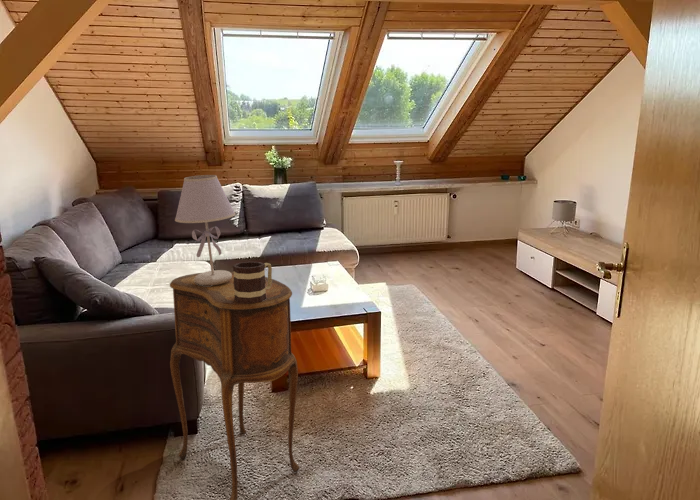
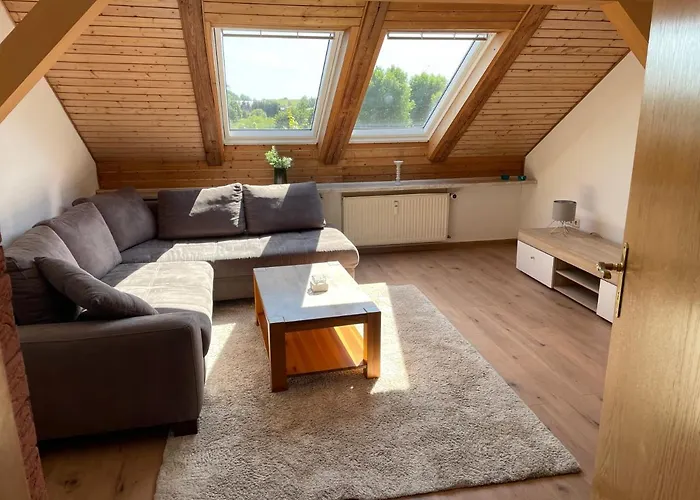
- side table (237, 376)
- mug (254, 279)
- table lamp (210, 230)
